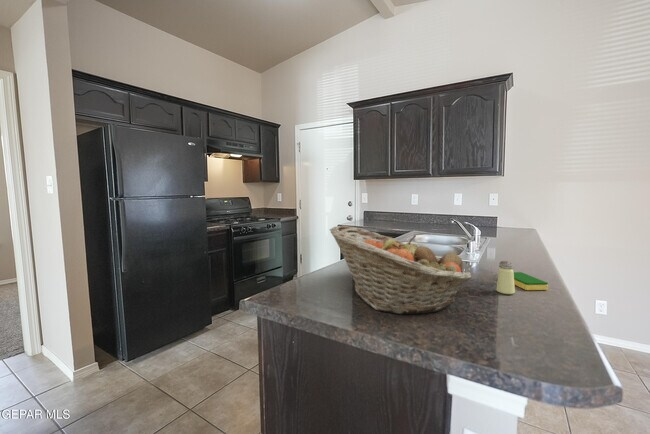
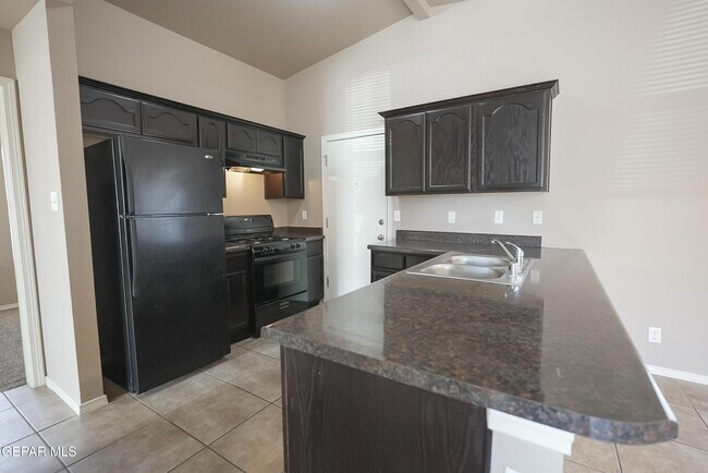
- saltshaker (505, 276)
- dish sponge (523, 280)
- fruit basket (394, 260)
